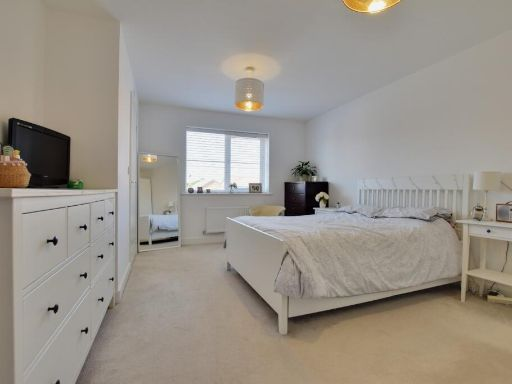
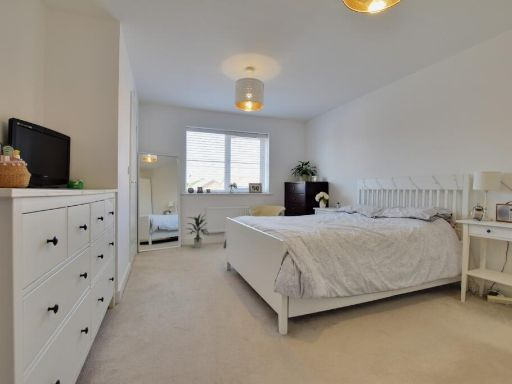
+ indoor plant (197, 230)
